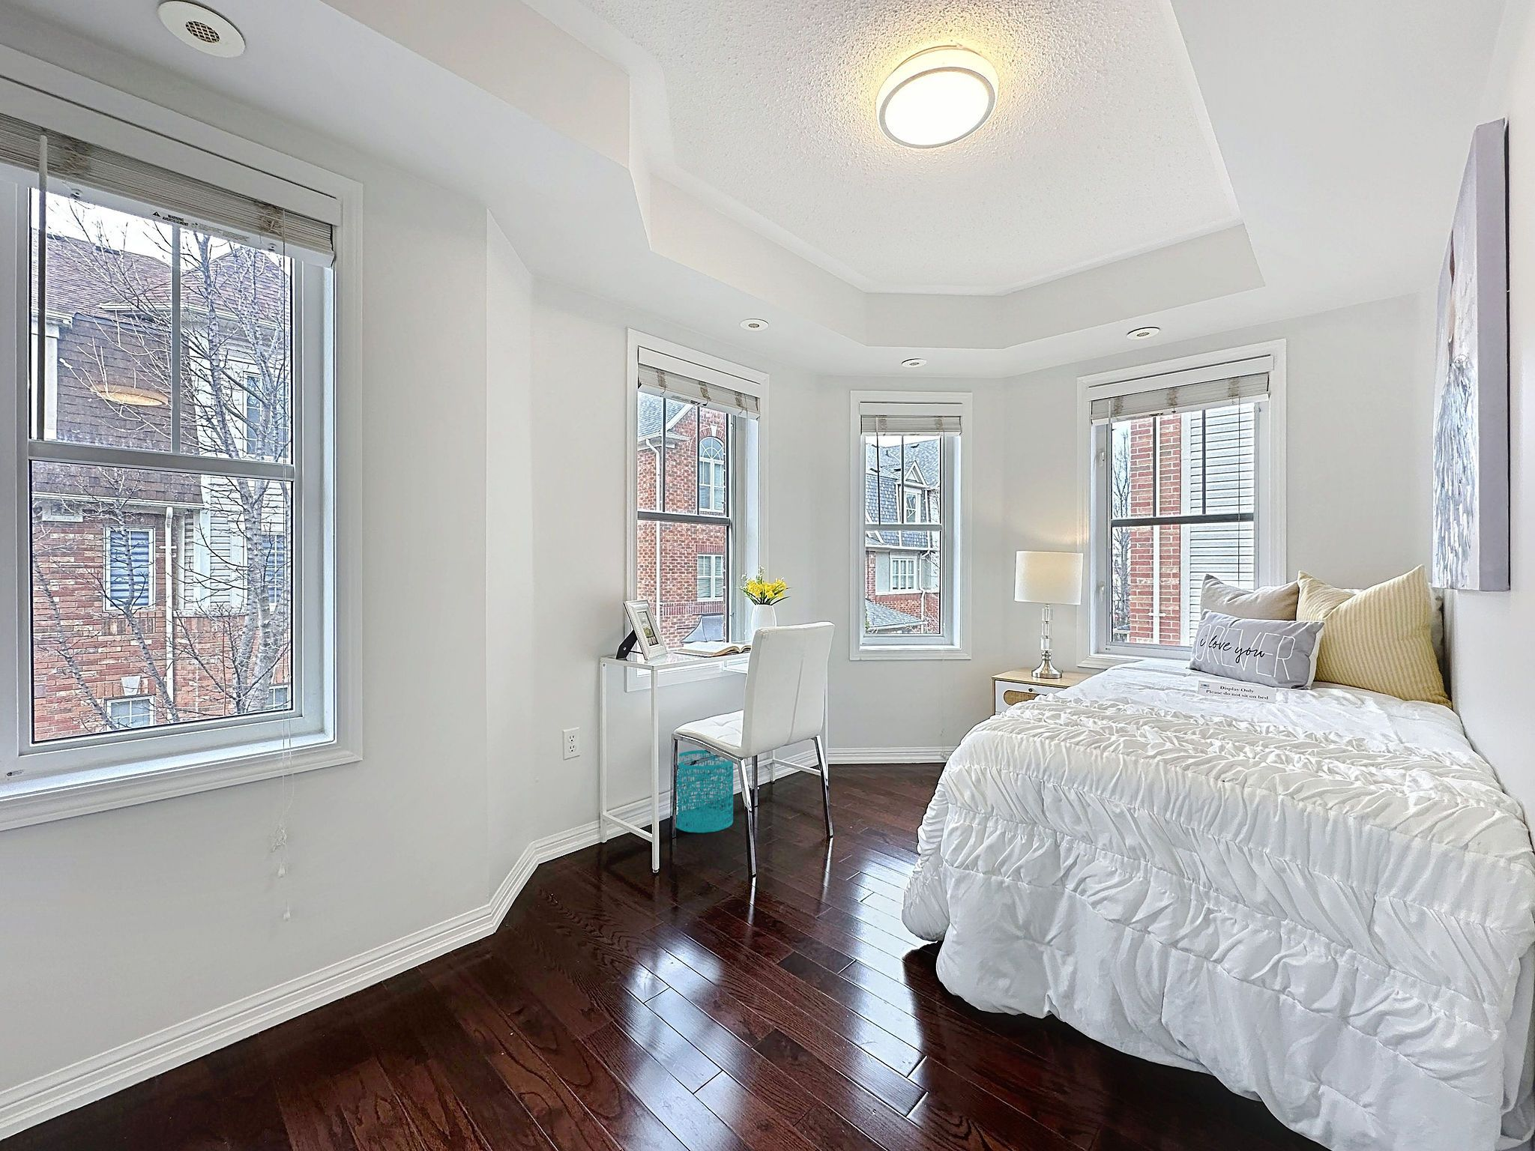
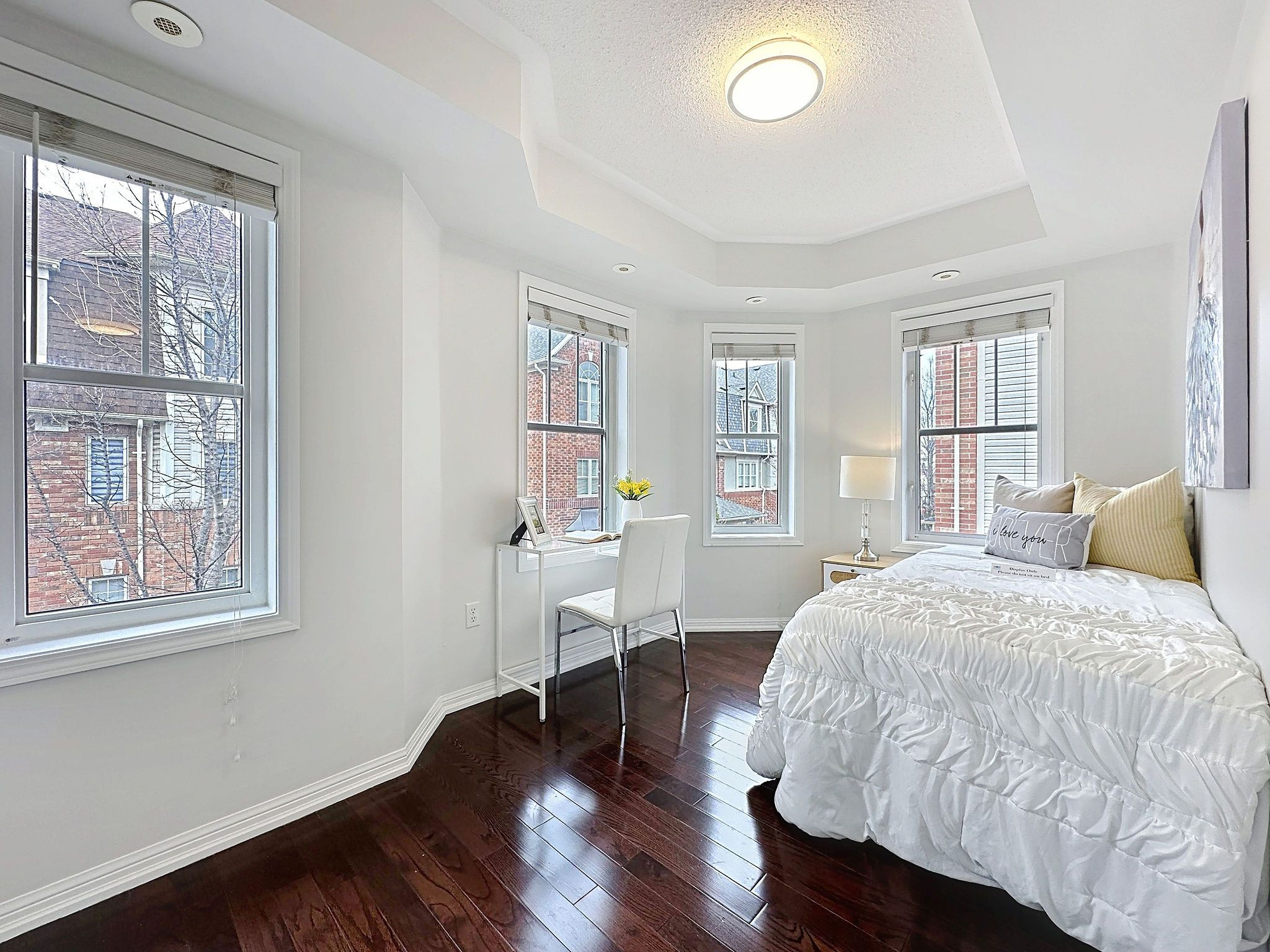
- wastebasket (703, 789)
